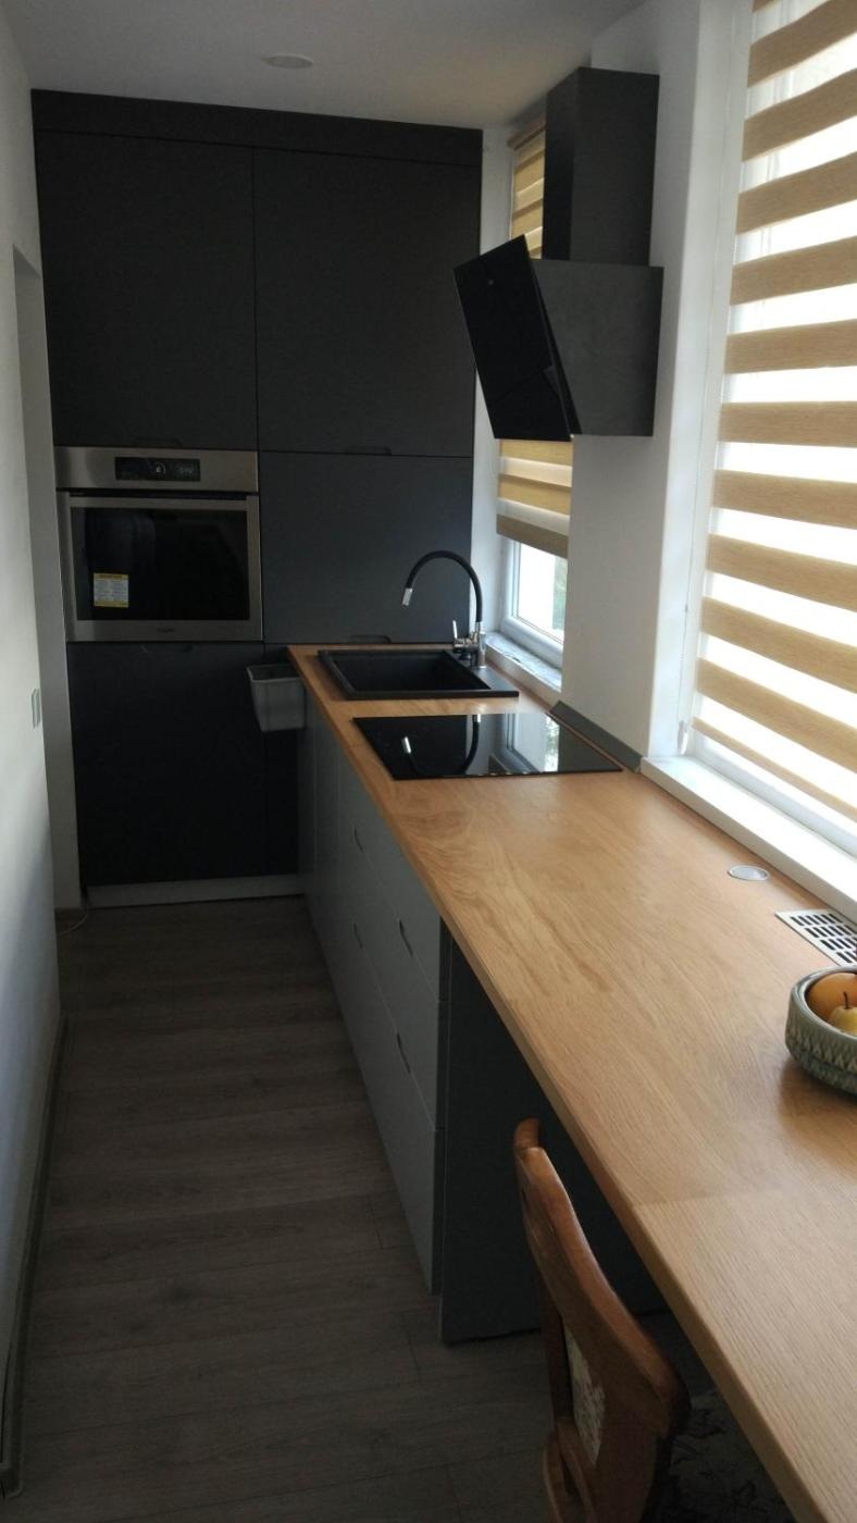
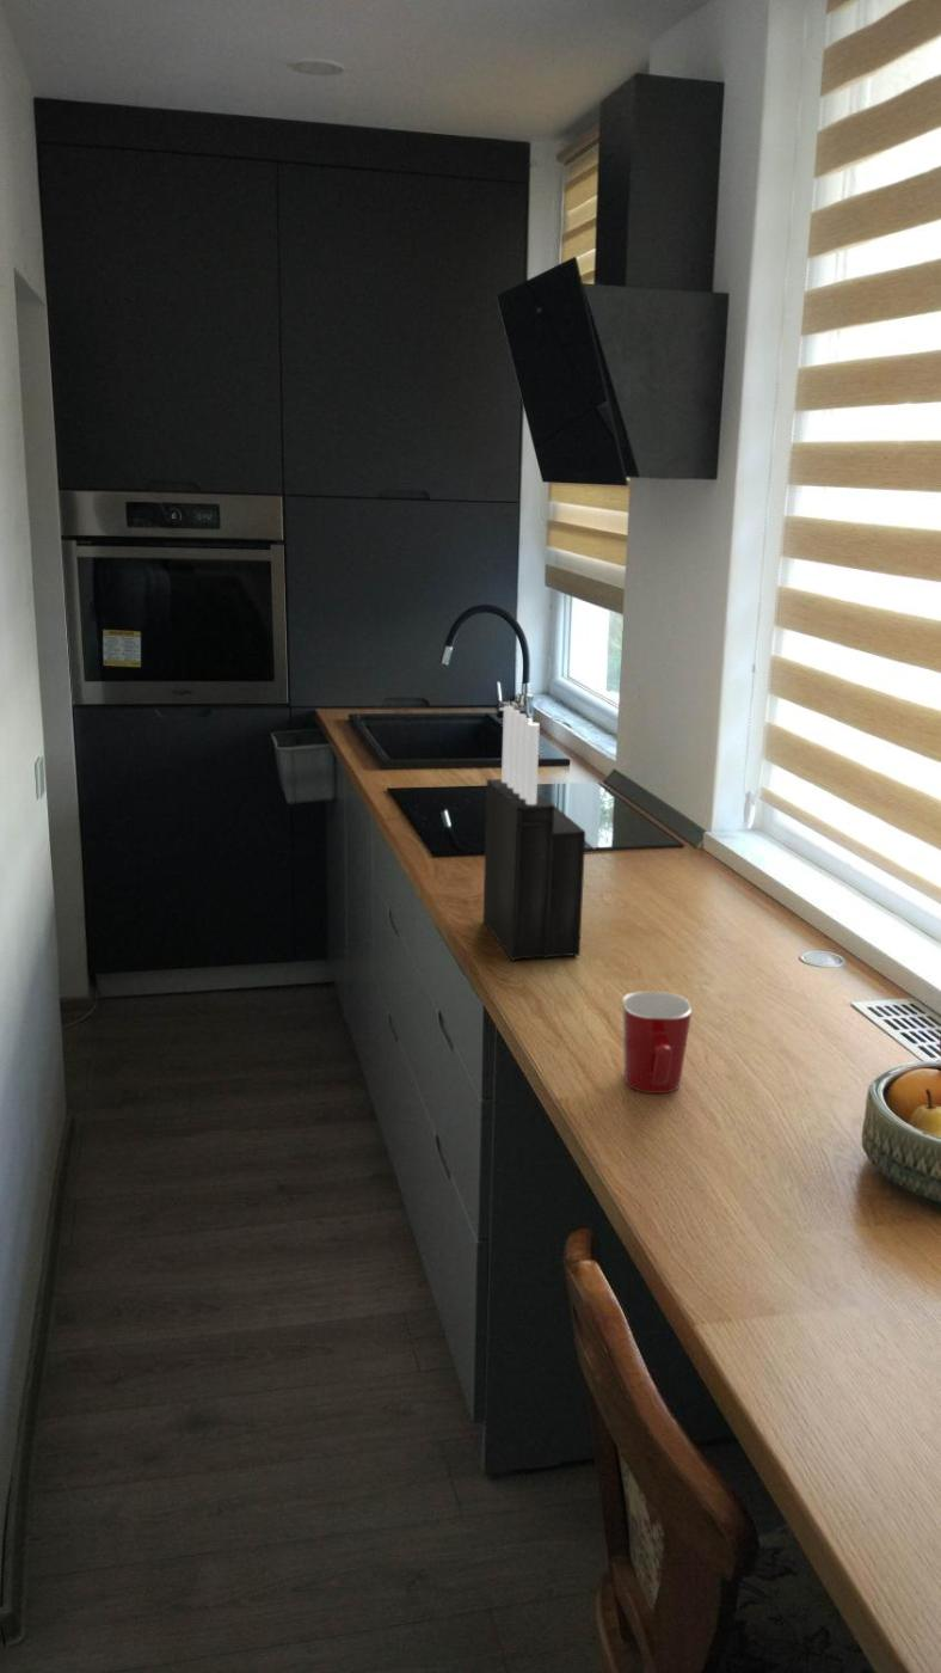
+ knife block (540, 828)
+ mug (656, 1049)
